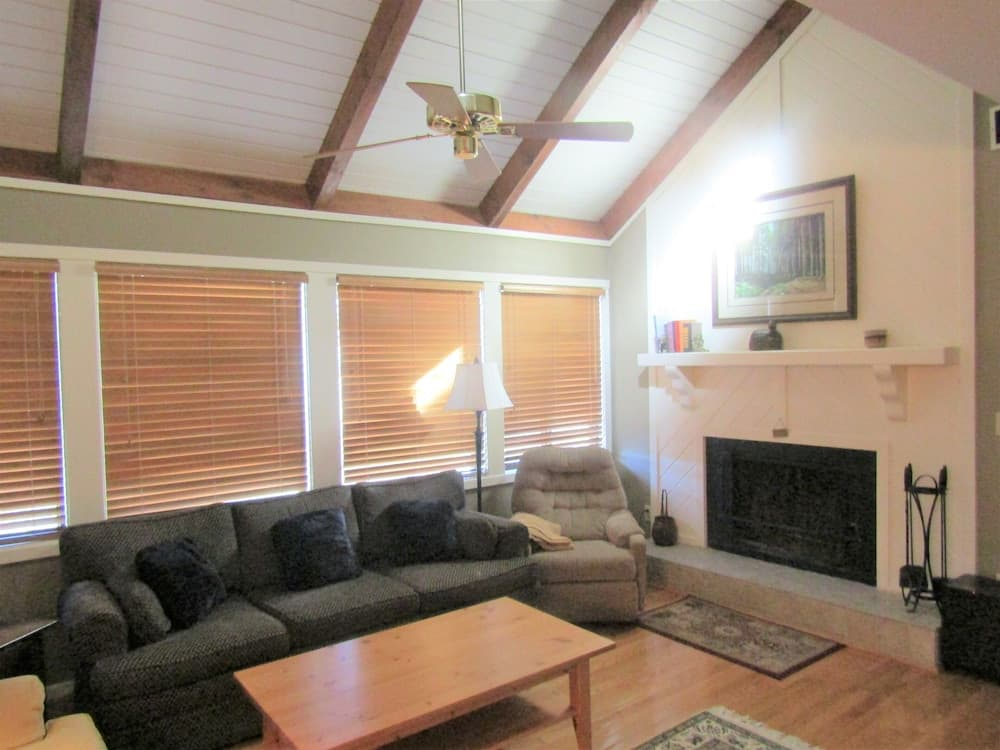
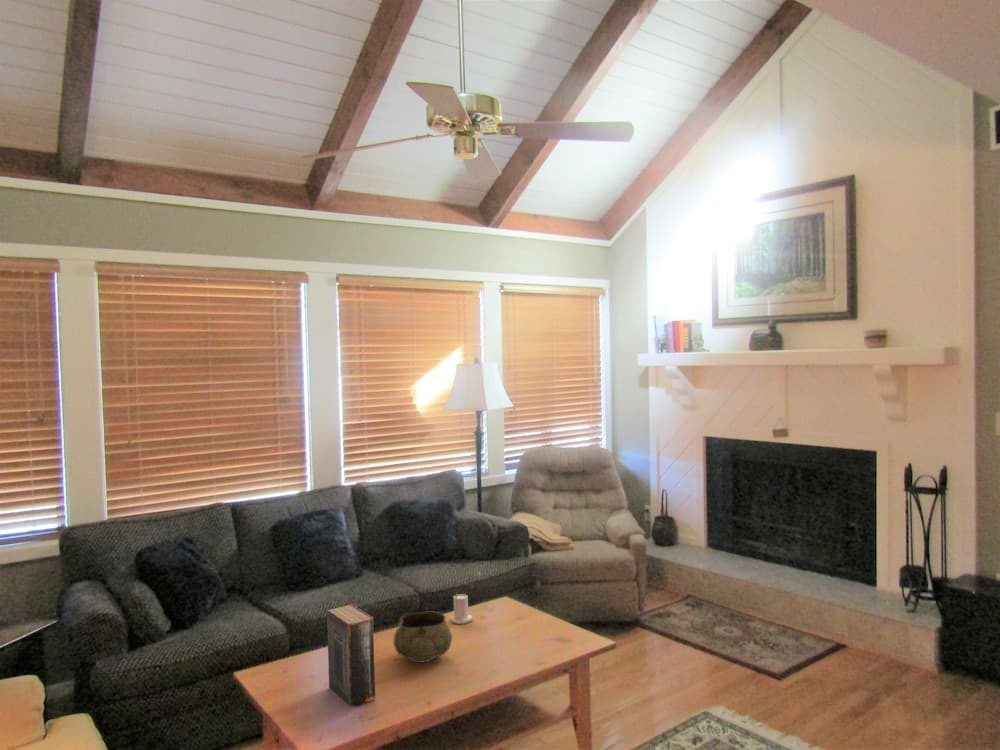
+ candle (461, 606)
+ book (351, 653)
+ decorative bowl (422, 638)
